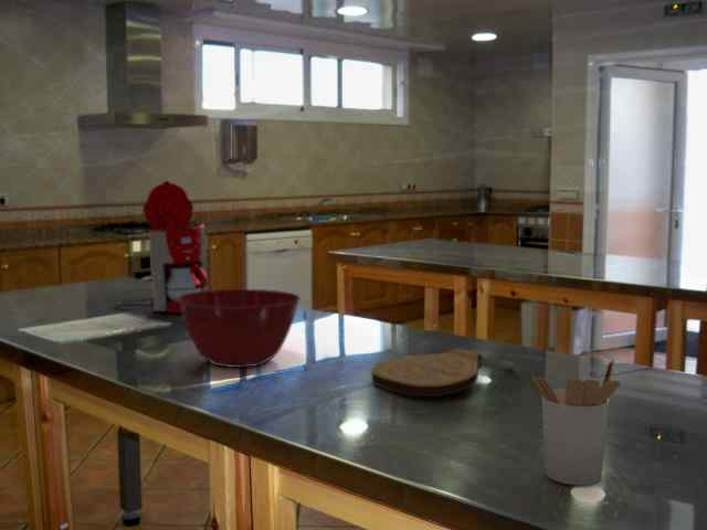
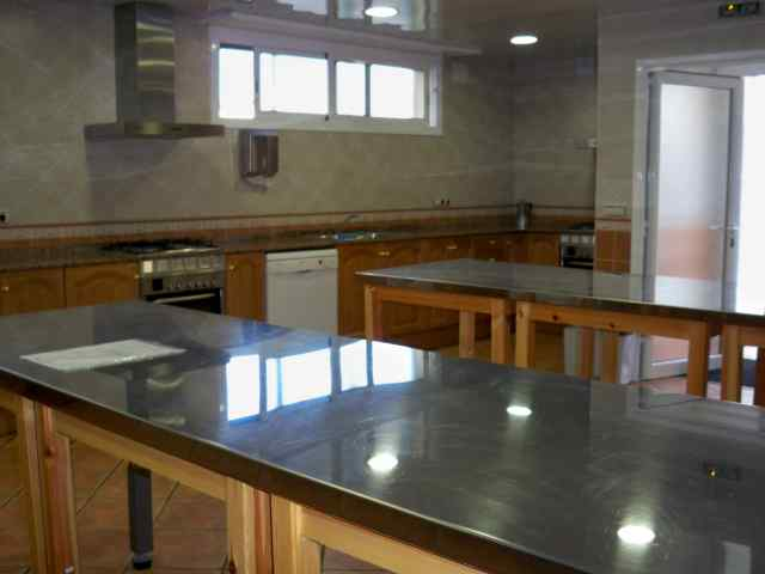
- coffee maker (160, 243)
- utensil holder (580, 422)
- mixing bowl (240, 328)
- key chain (450, 365)
